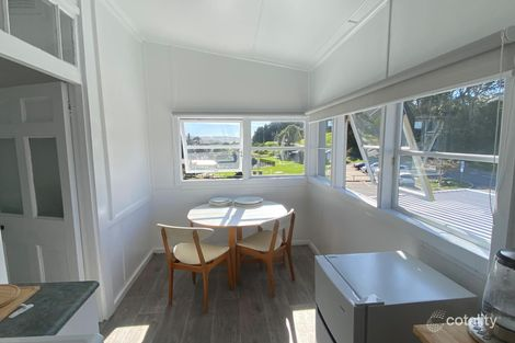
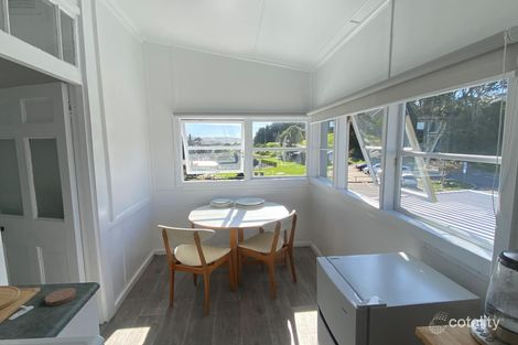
+ coaster (61, 295)
